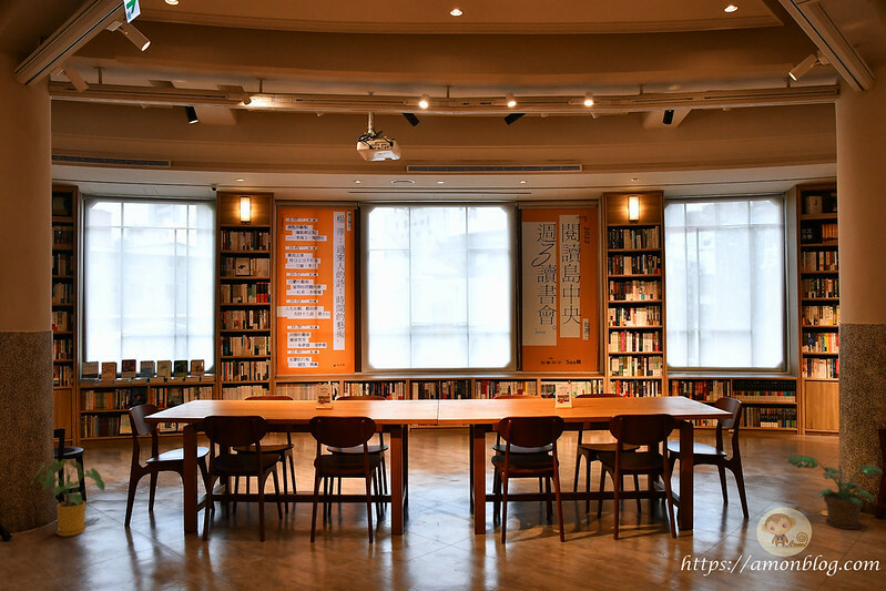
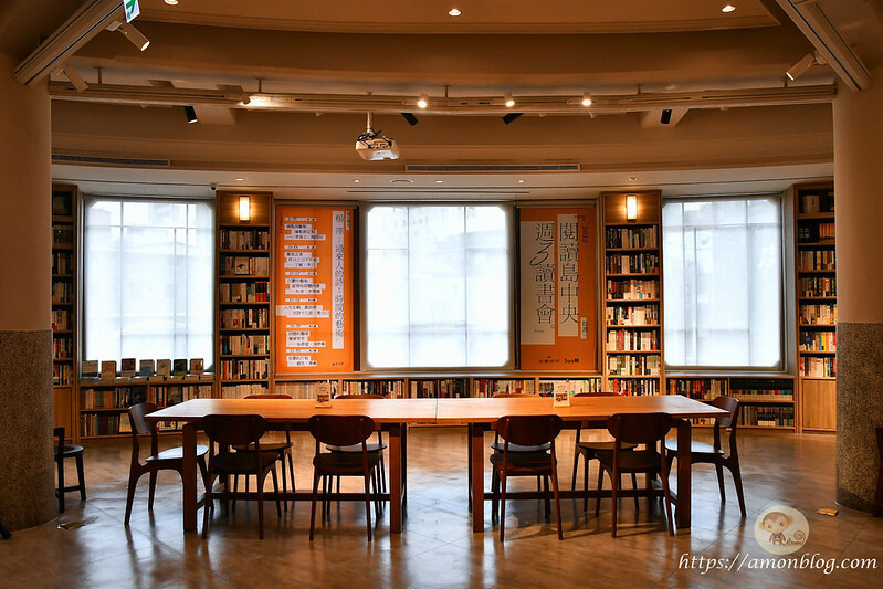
- potted plant (838, 490)
- house plant (68, 497)
